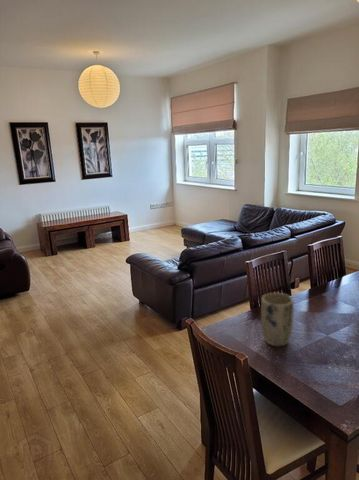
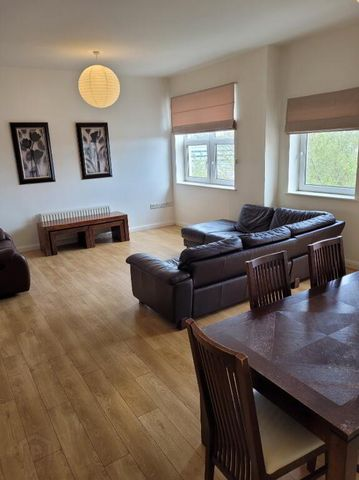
- plant pot (276, 320)
